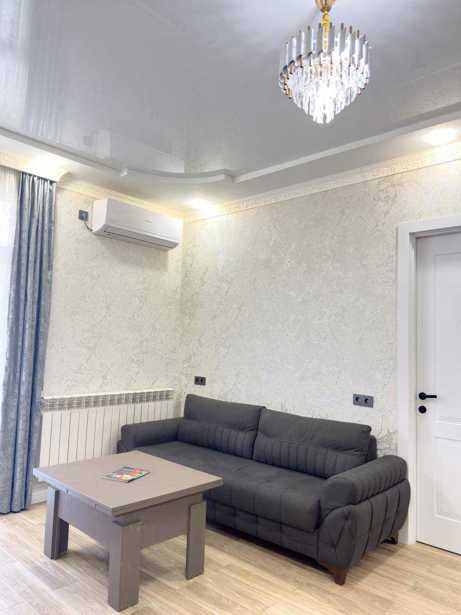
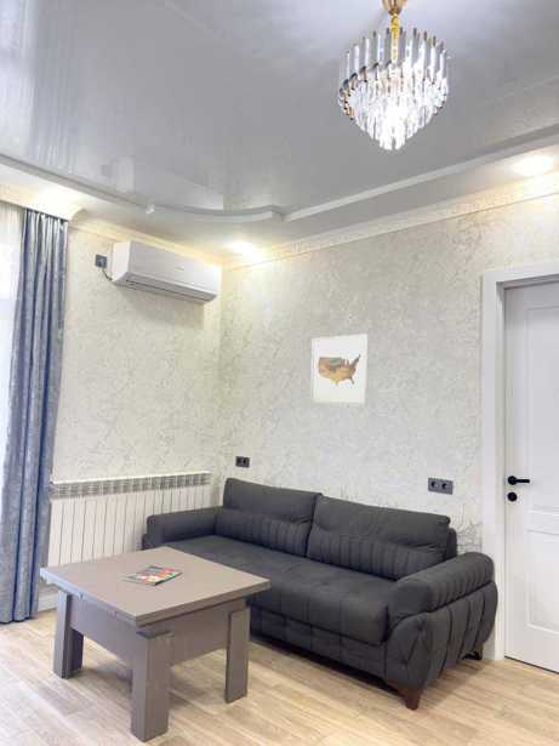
+ wall art (338, 370)
